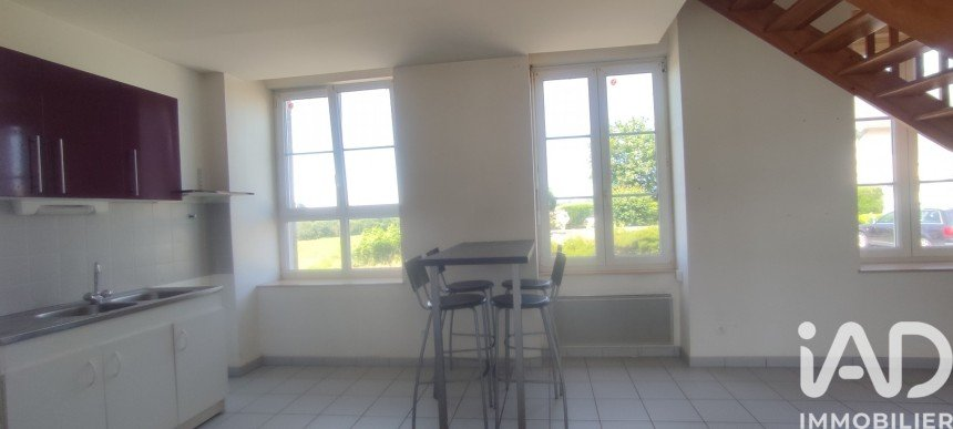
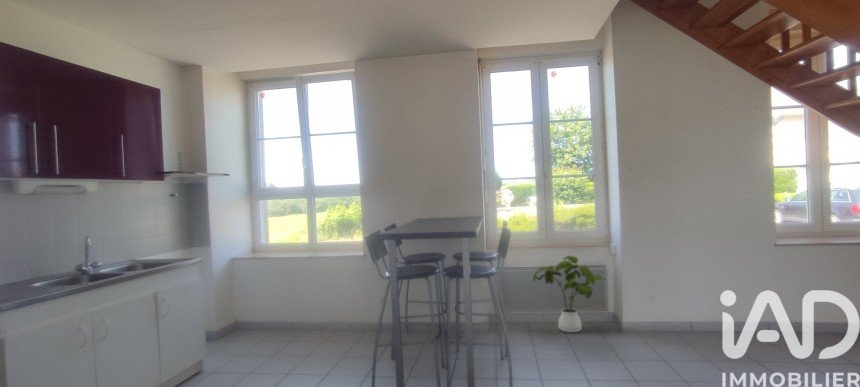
+ house plant (574, 294)
